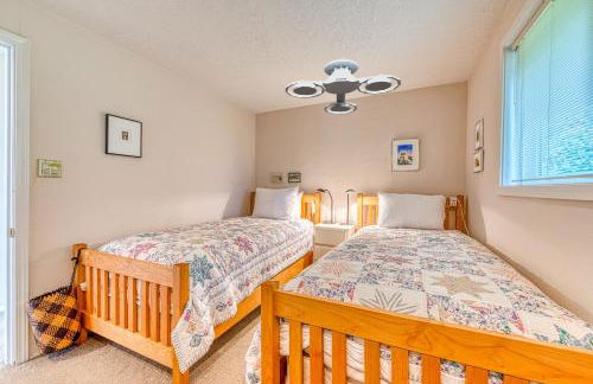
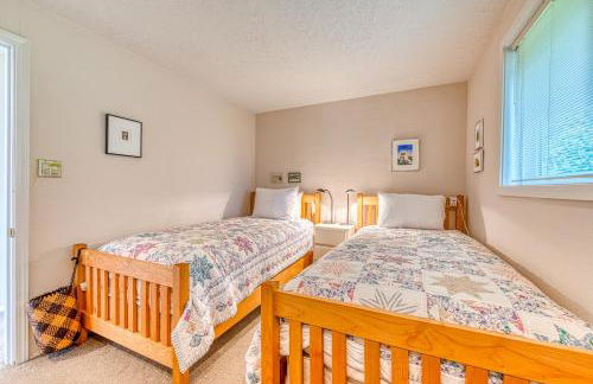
- ceiling fan (340, 84)
